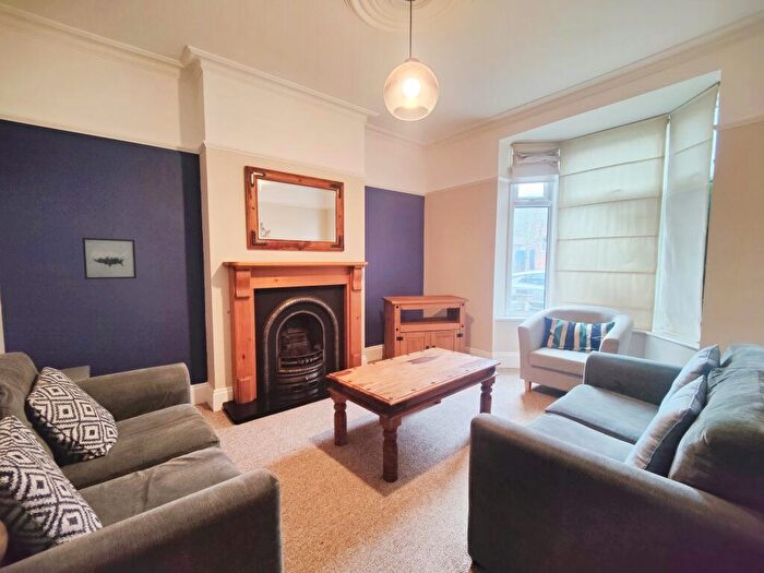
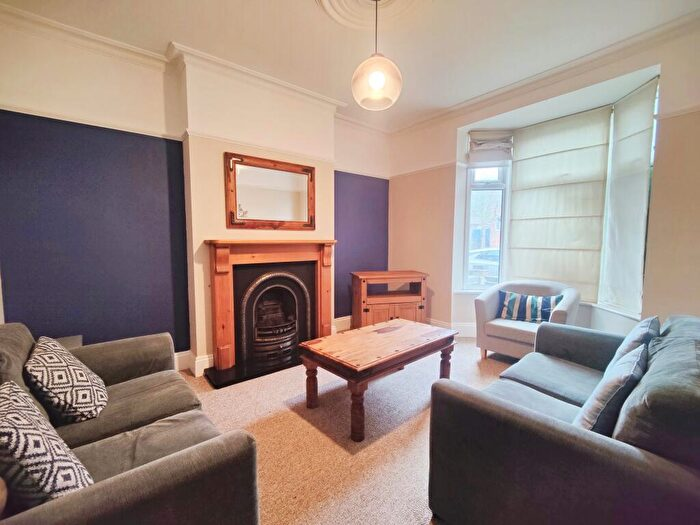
- wall art (110, 259)
